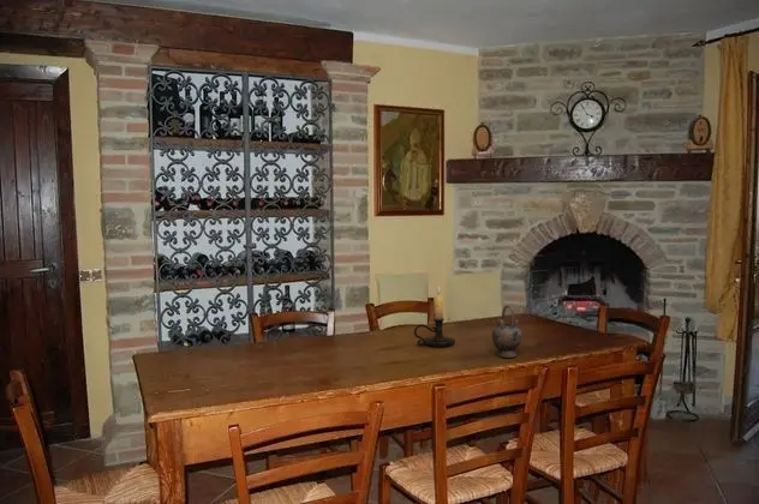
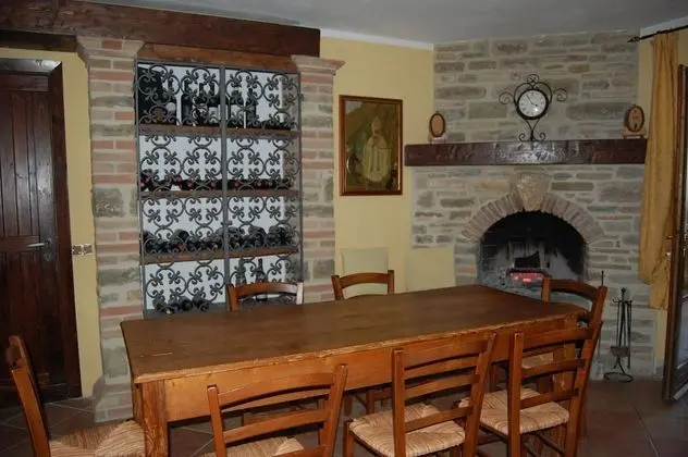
- teapot (508, 331)
- candle holder (434, 313)
